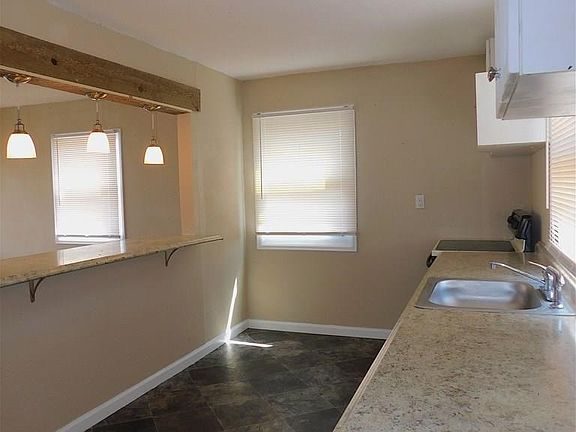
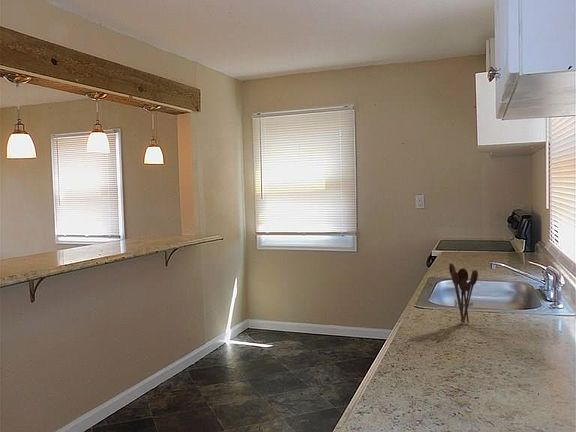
+ utensil holder (462, 293)
